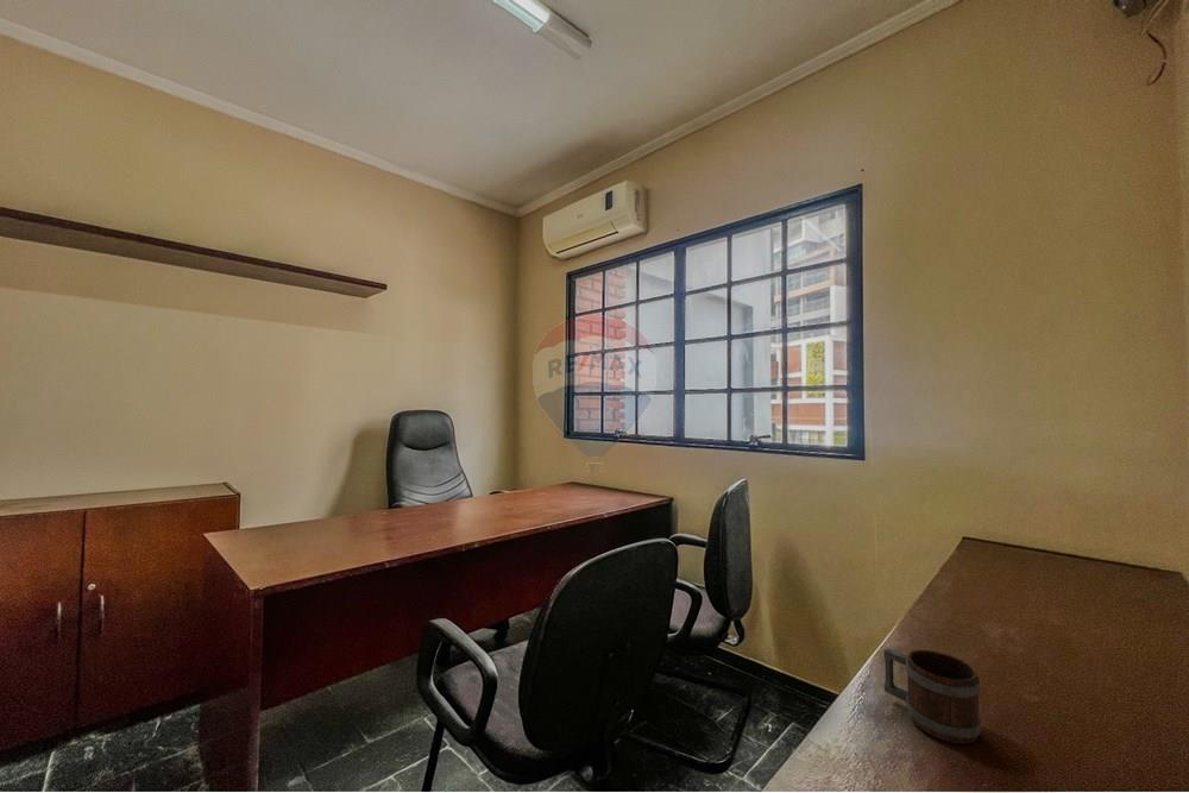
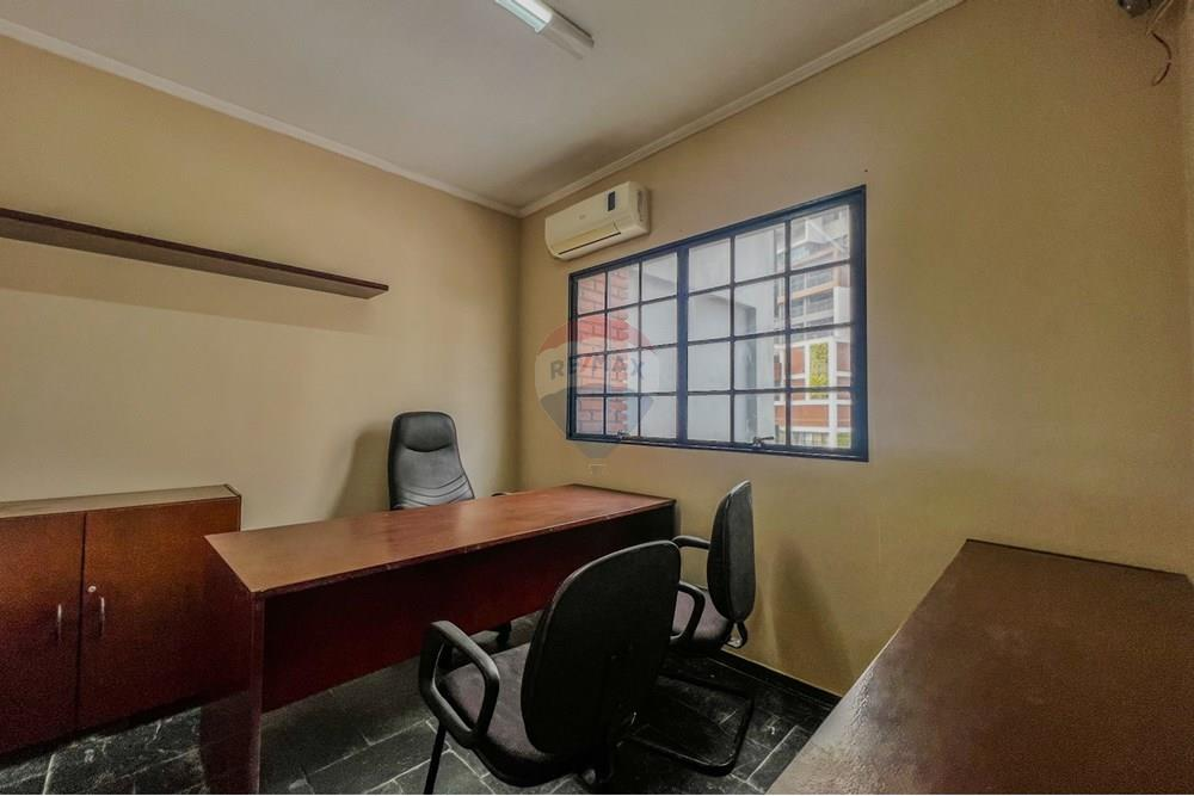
- mug (929, 688)
